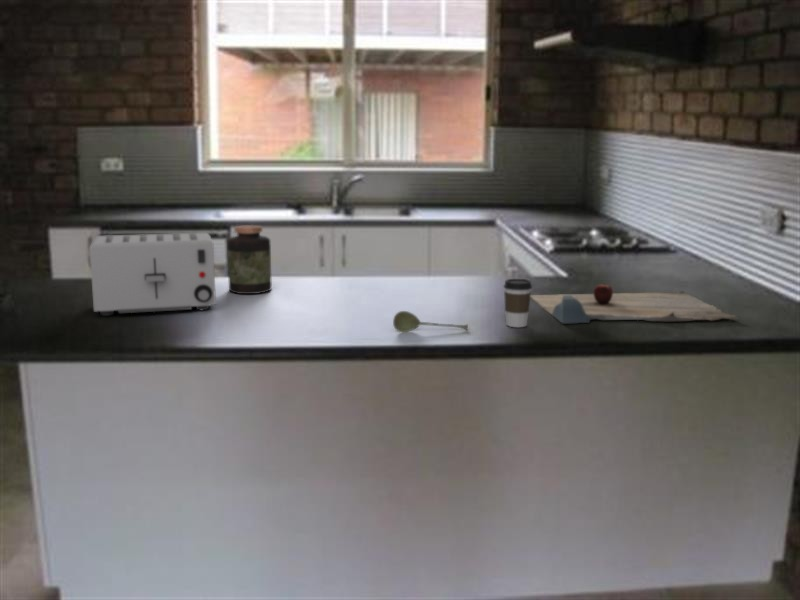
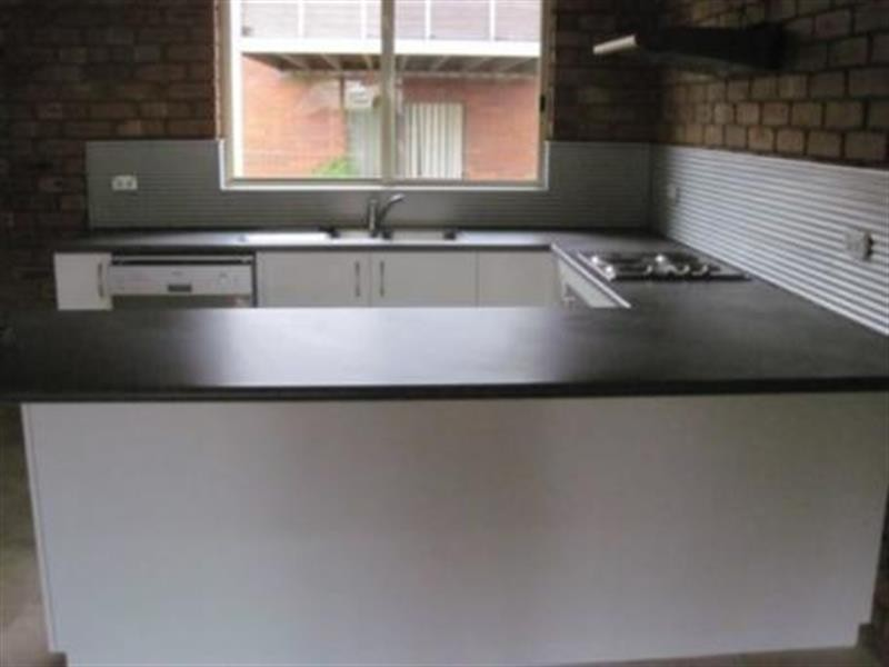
- soupspoon (430, 323)
- toaster (154, 273)
- jar (249, 258)
- cutting board (628, 296)
- coffee cup (517, 303)
